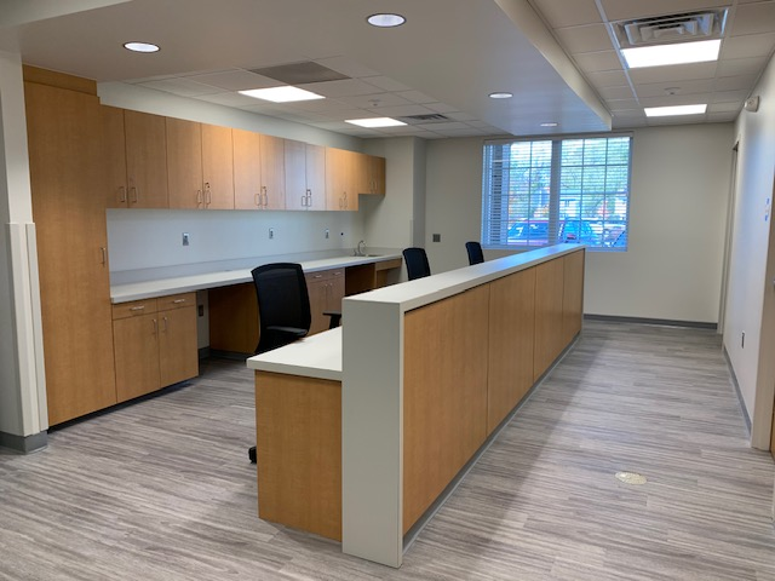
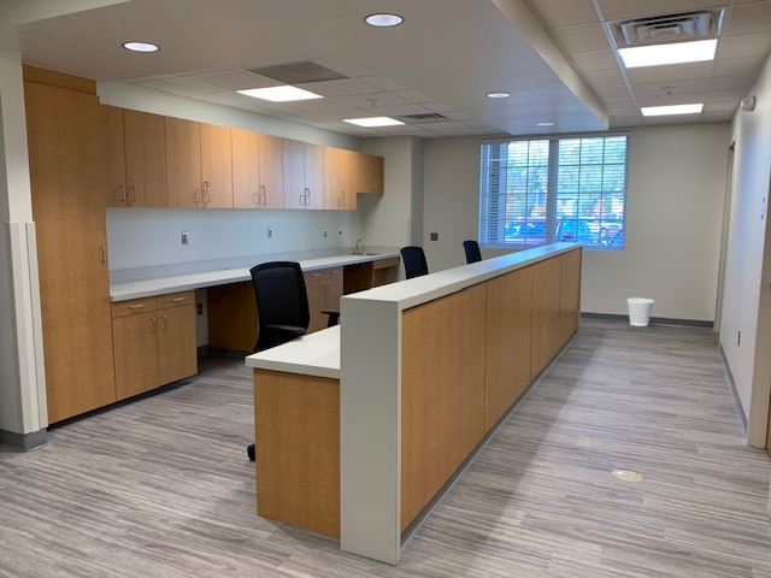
+ wastebasket (640, 312)
